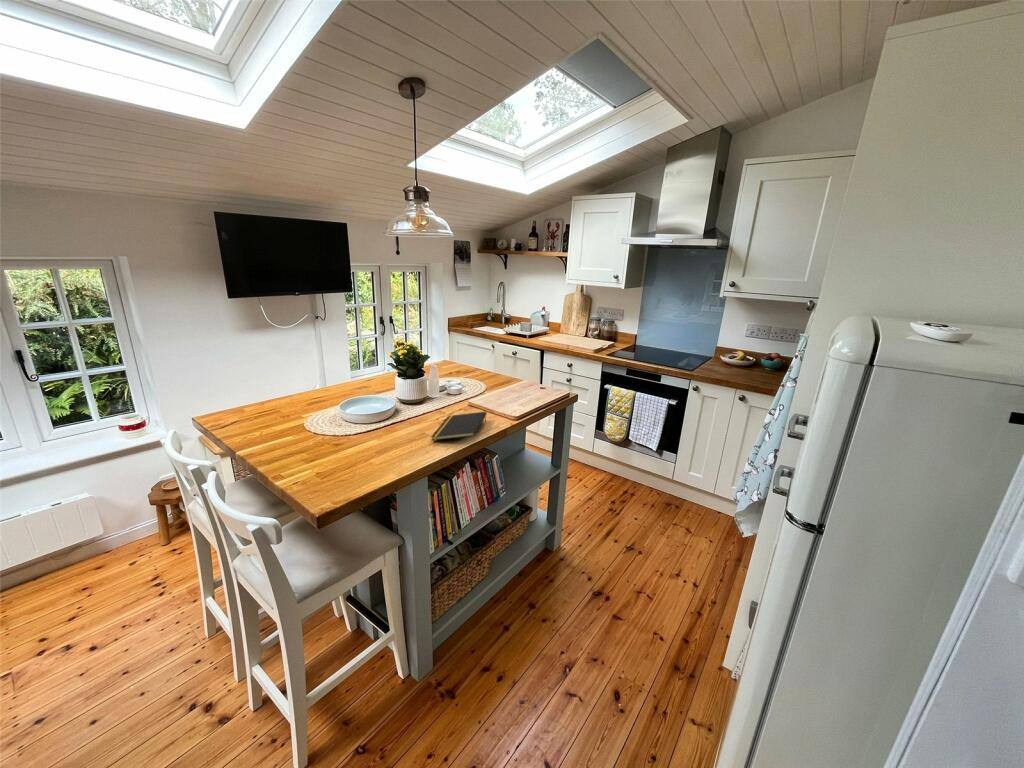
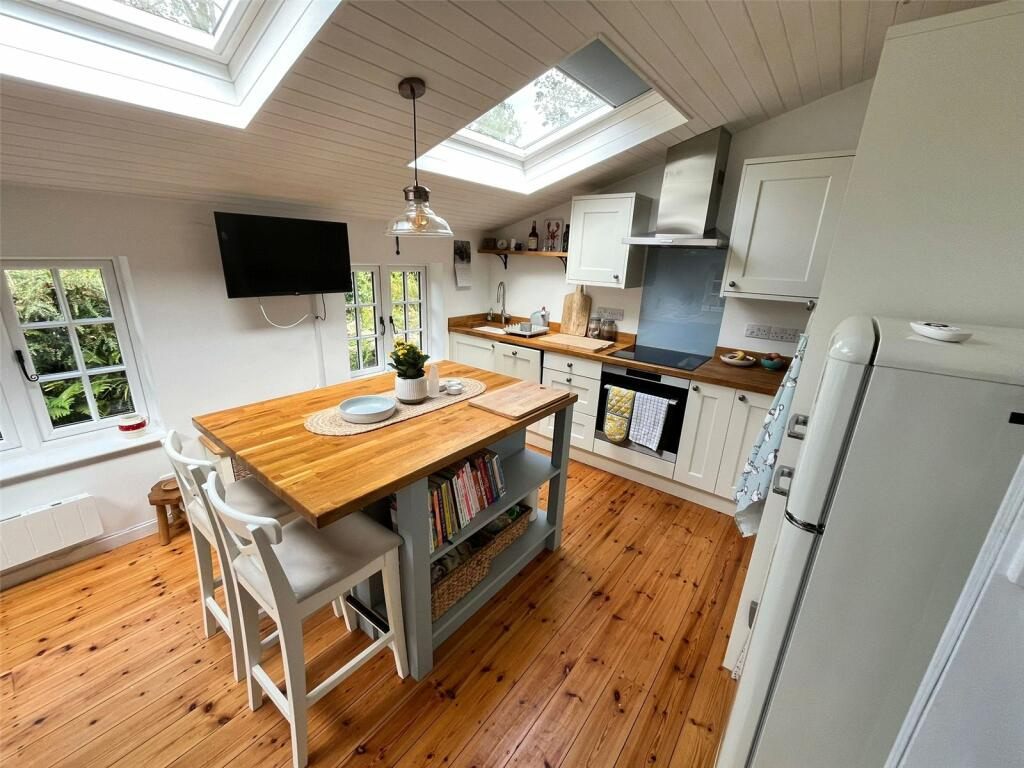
- notepad (460, 425)
